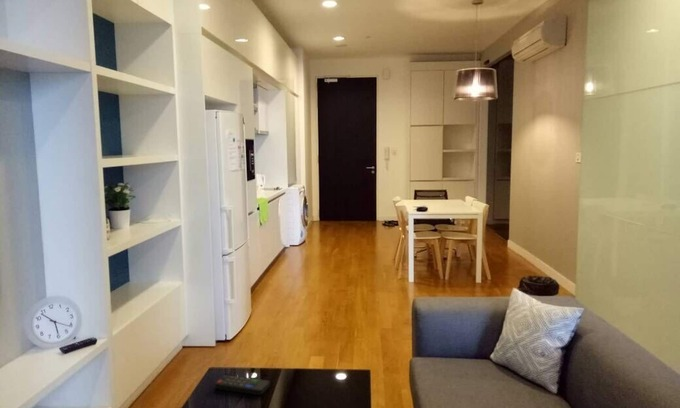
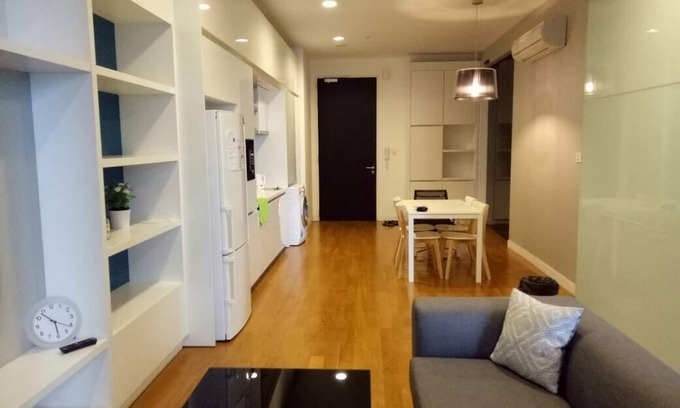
- remote control (242, 384)
